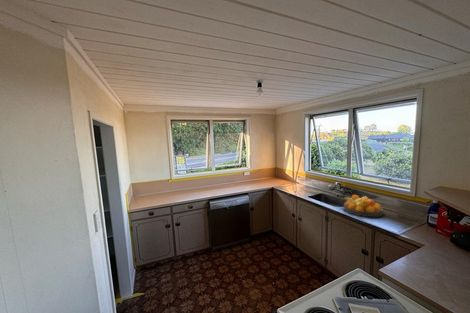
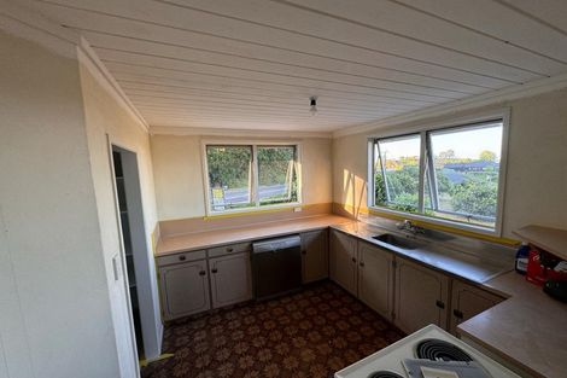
- fruit bowl (362, 204)
